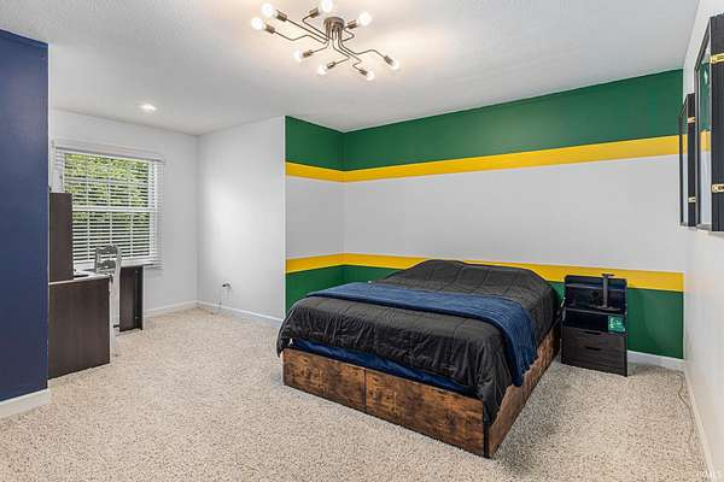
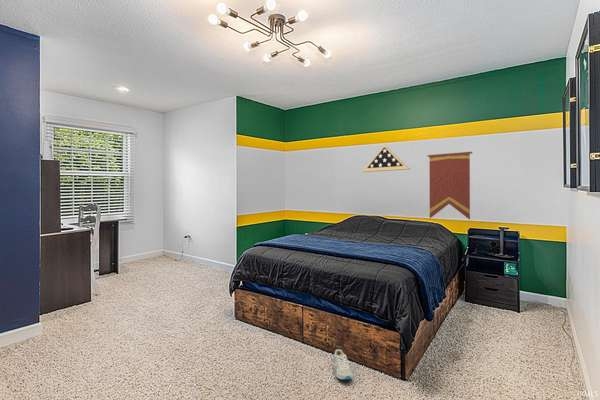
+ pennant (449, 186)
+ sneaker (342, 364)
+ display case (385, 157)
